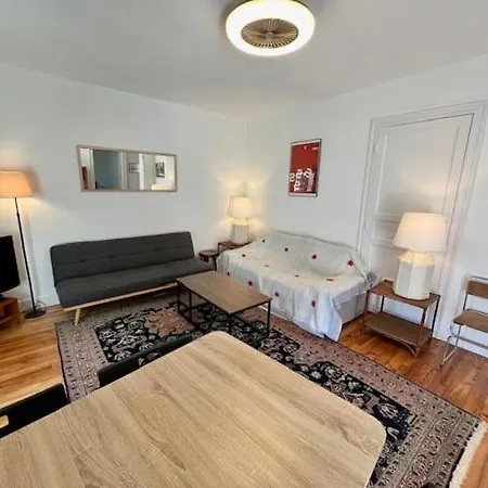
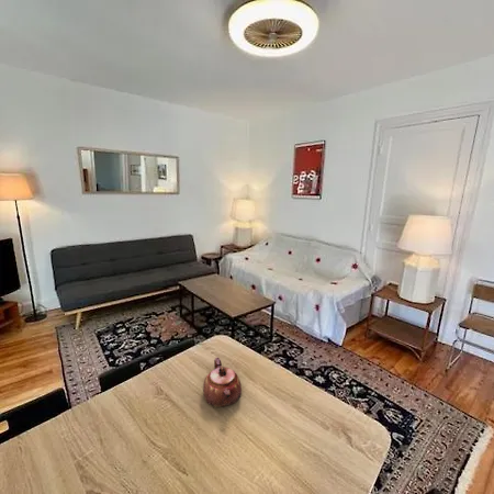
+ teapot (222, 380)
